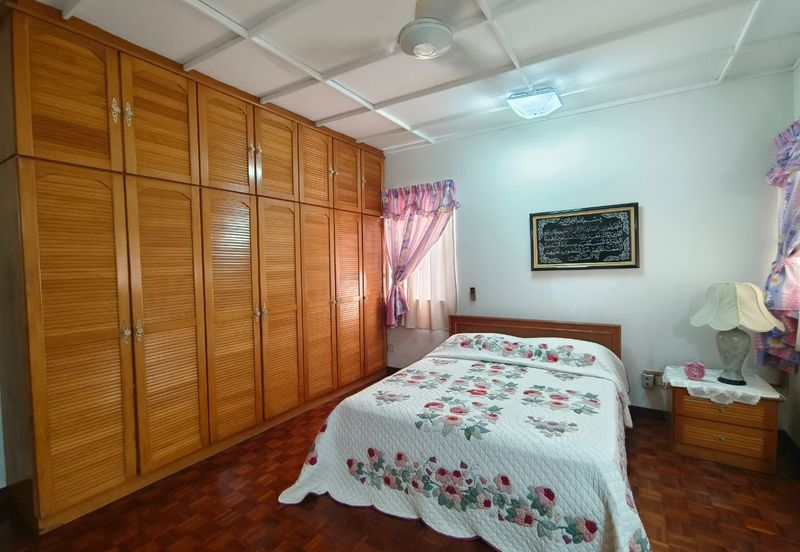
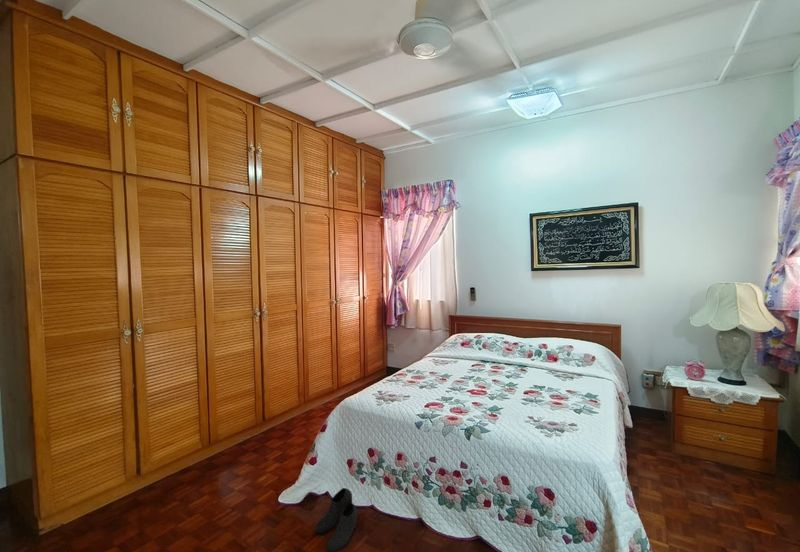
+ shoe (336, 515)
